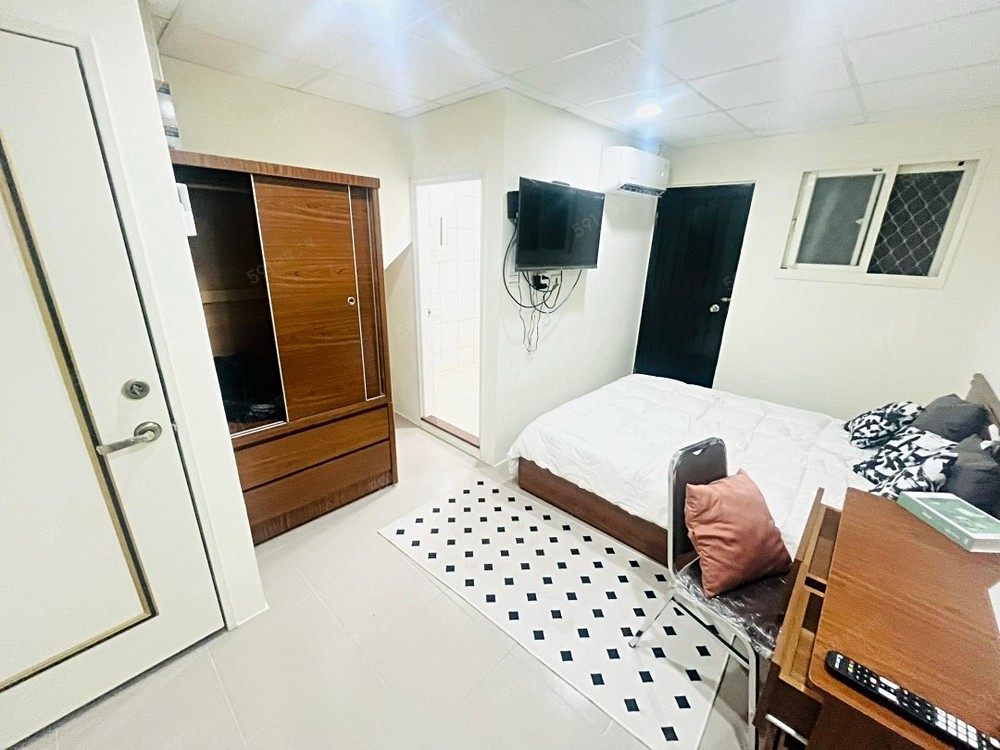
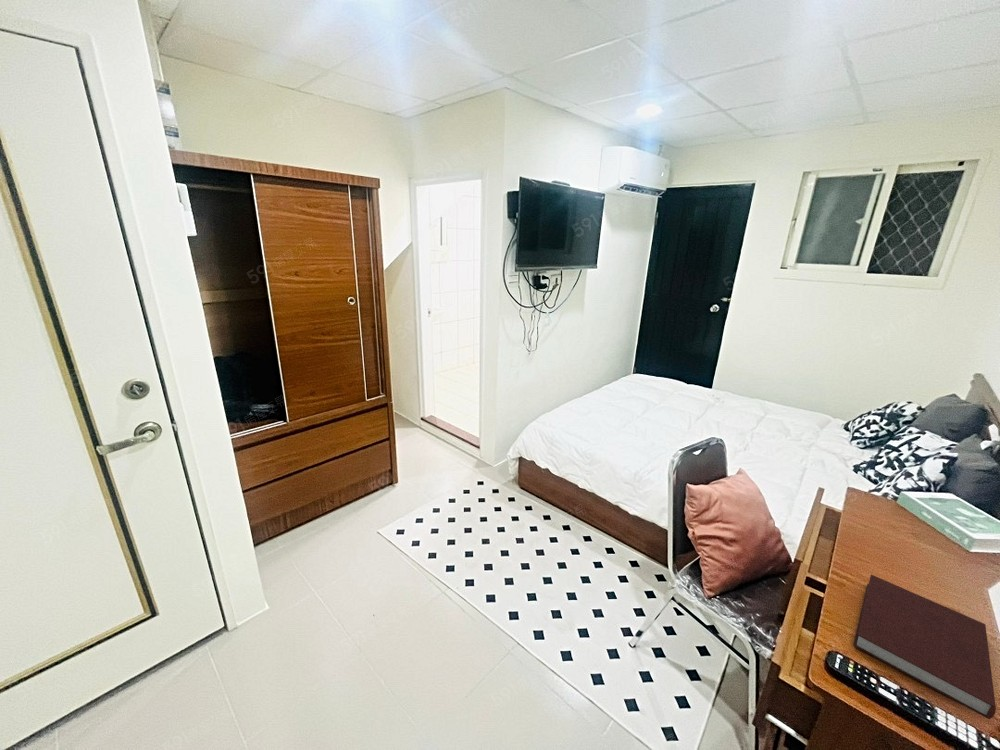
+ notebook (920, 635)
